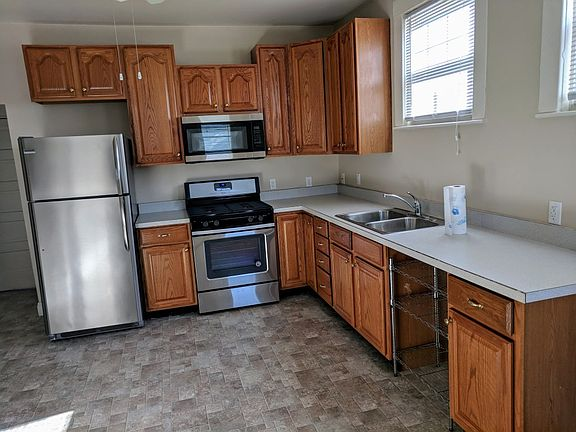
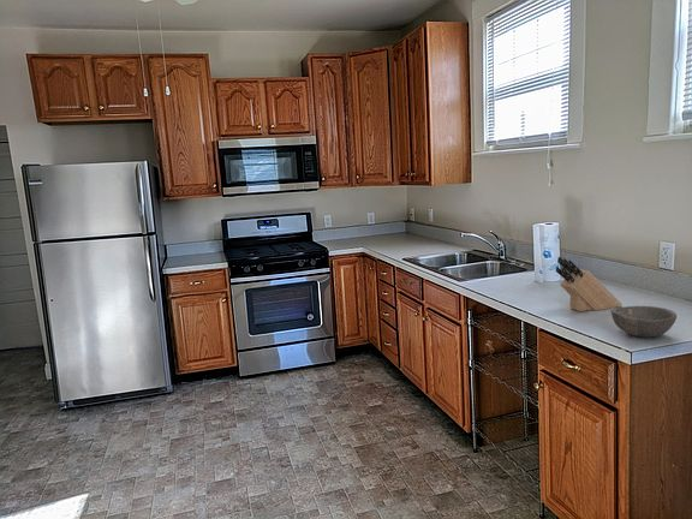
+ bowl (642, 322)
+ knife block (586, 281)
